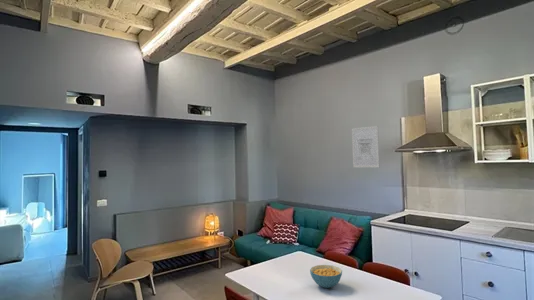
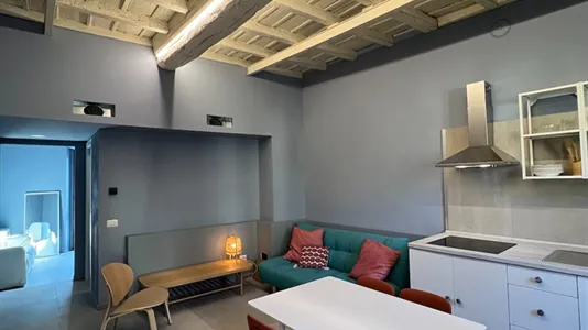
- cereal bowl (326, 278)
- wall art (365, 147)
